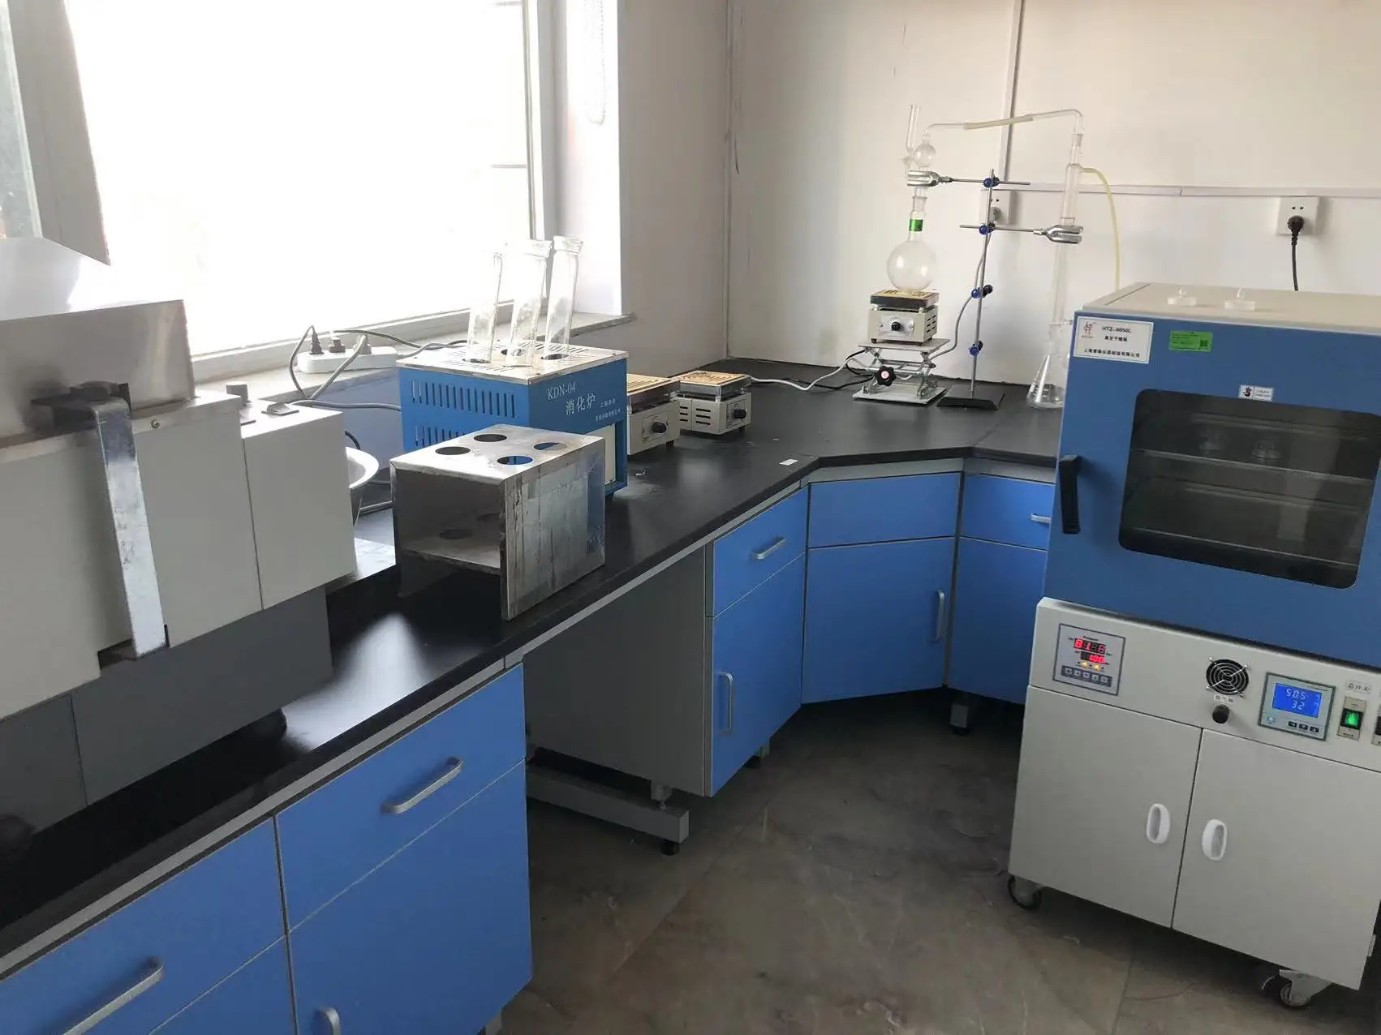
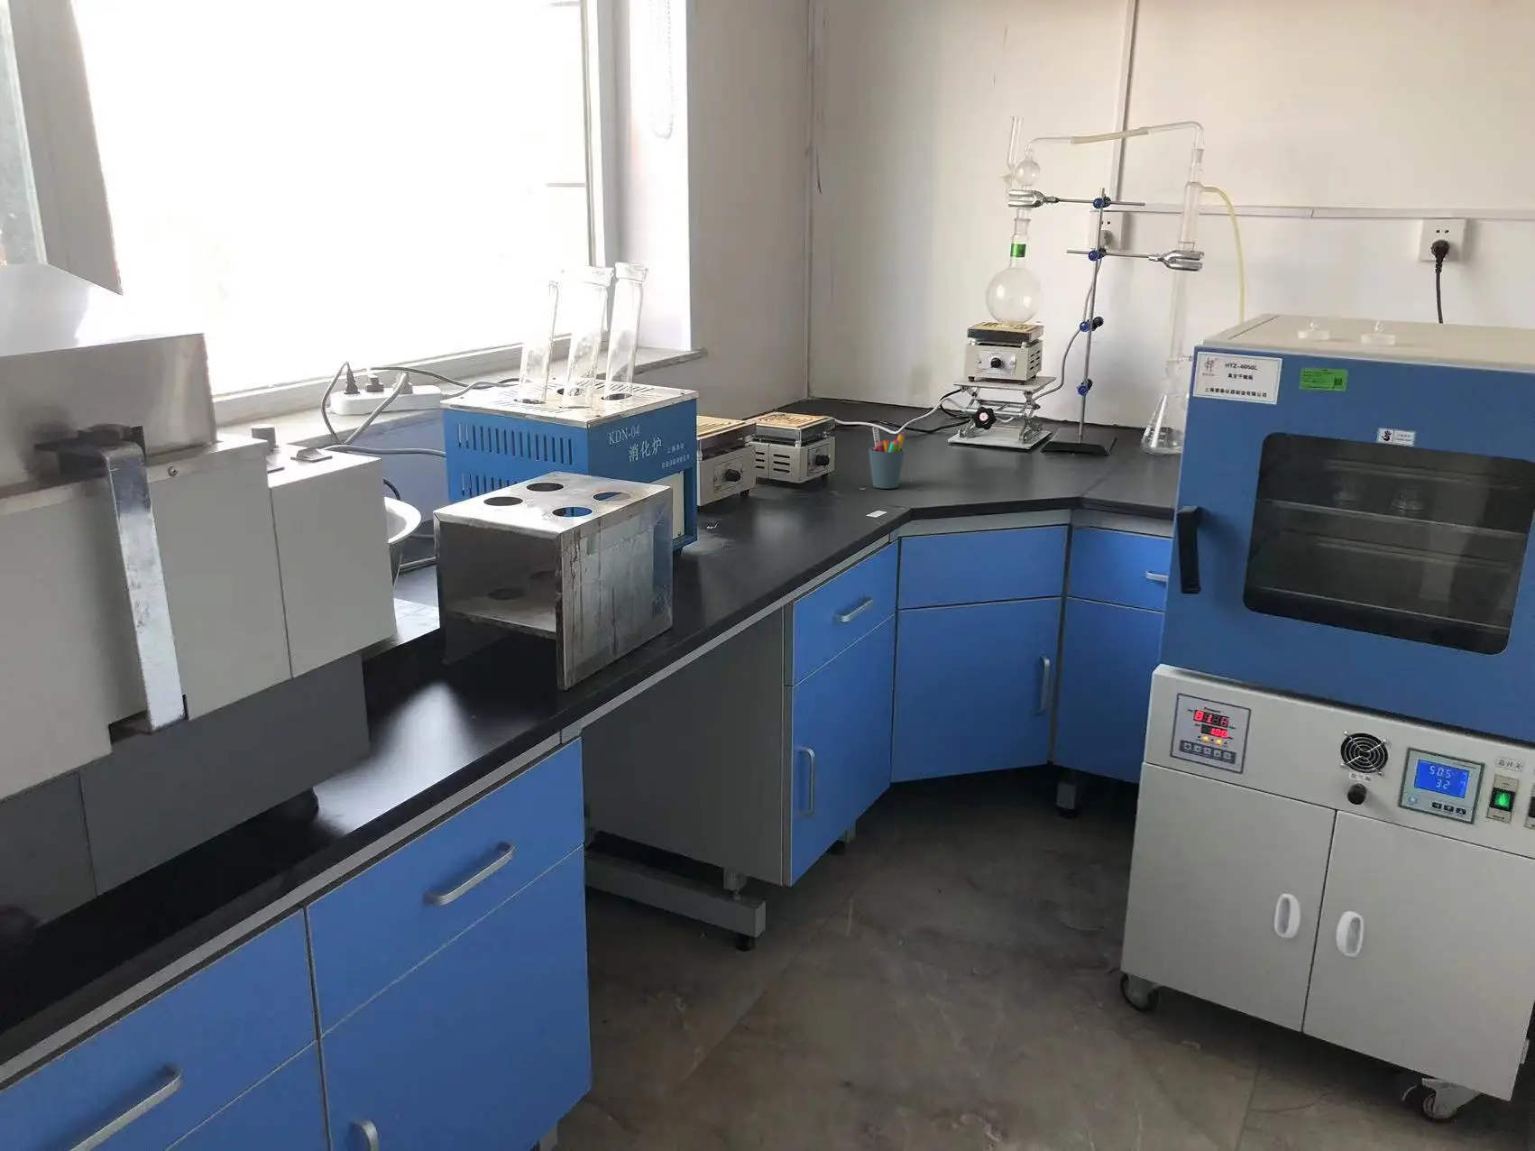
+ pen holder (886, 457)
